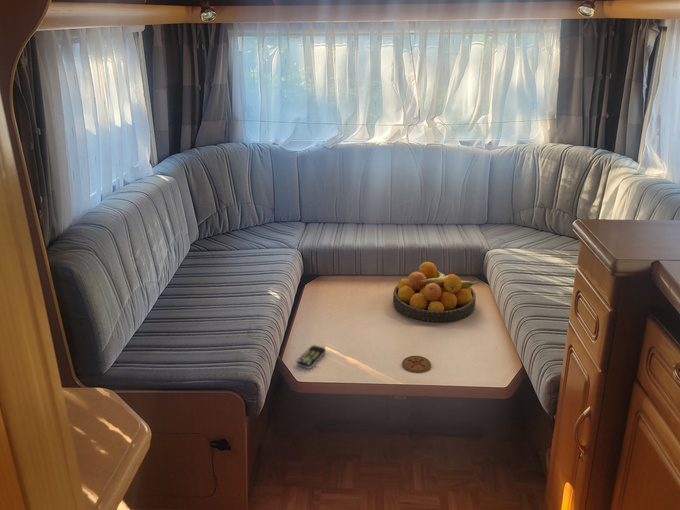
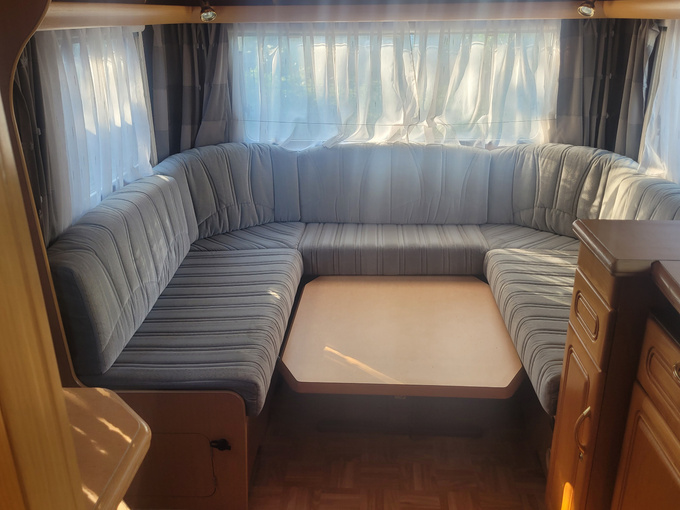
- remote control (311, 356)
- coaster (416, 364)
- fruit bowl (434, 288)
